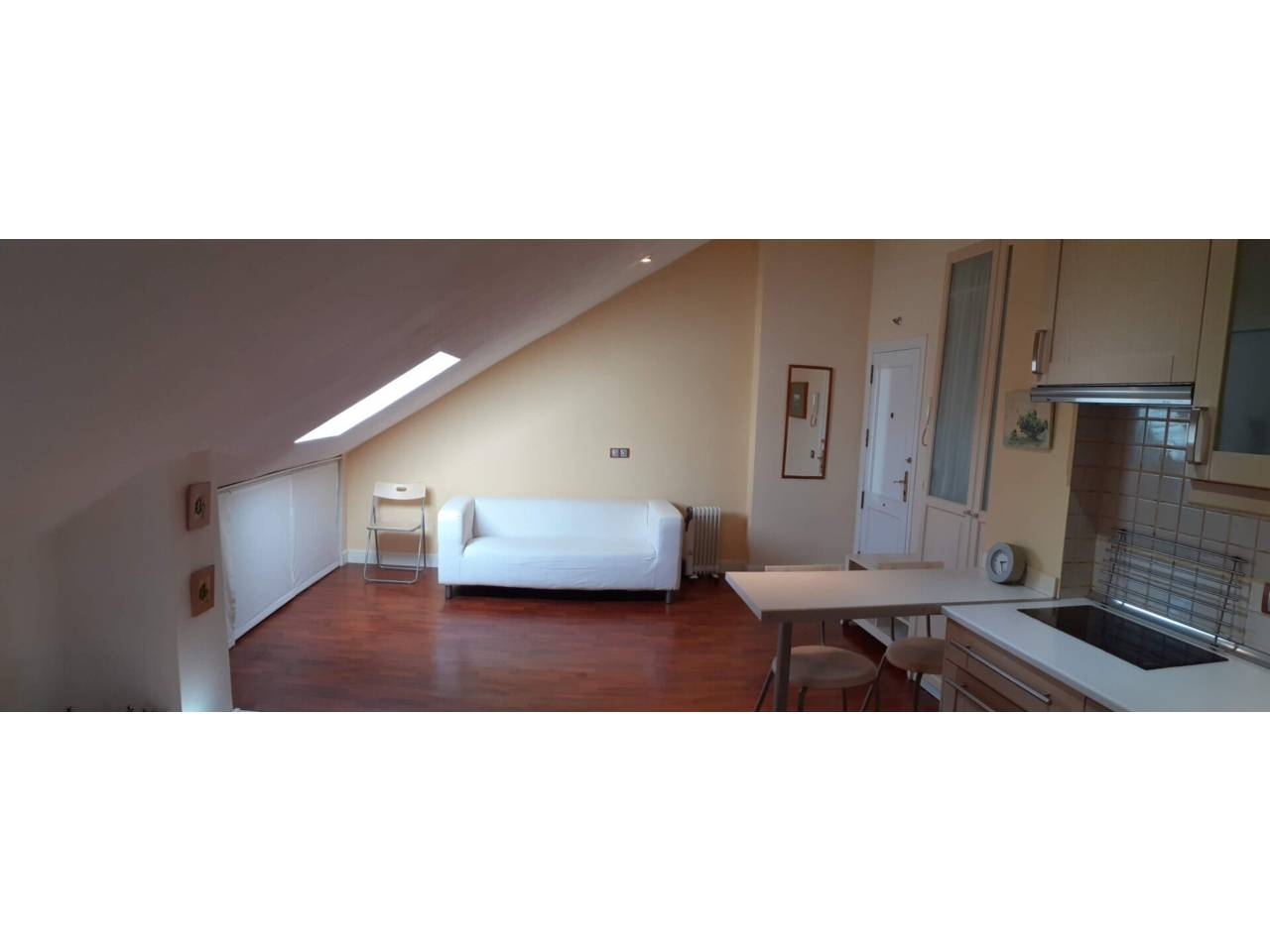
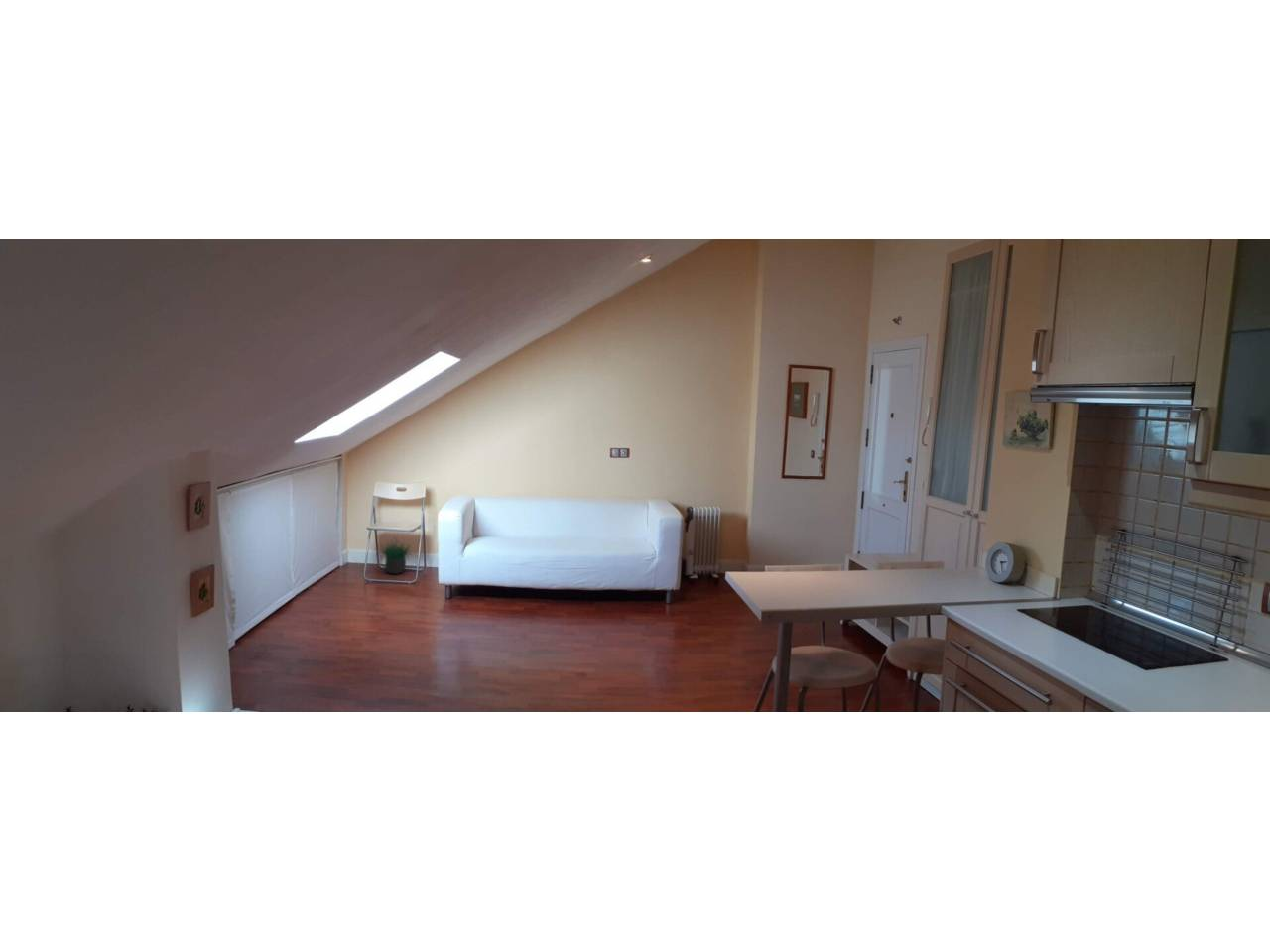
+ potted plant (395, 551)
